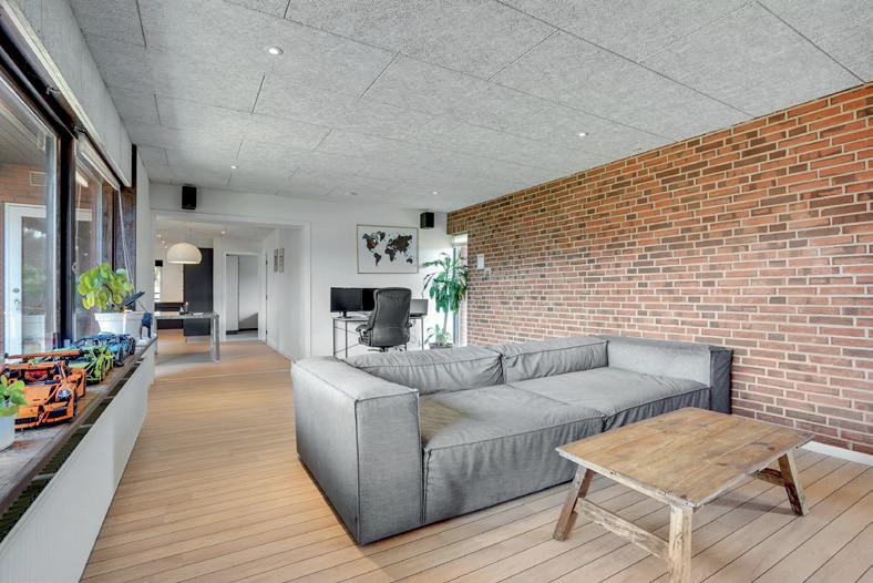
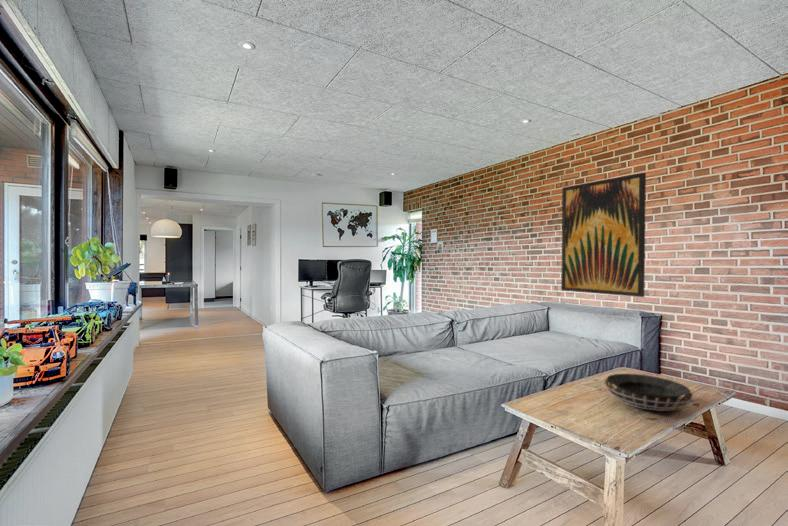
+ decorative bowl (646, 394)
+ wall art (599, 237)
